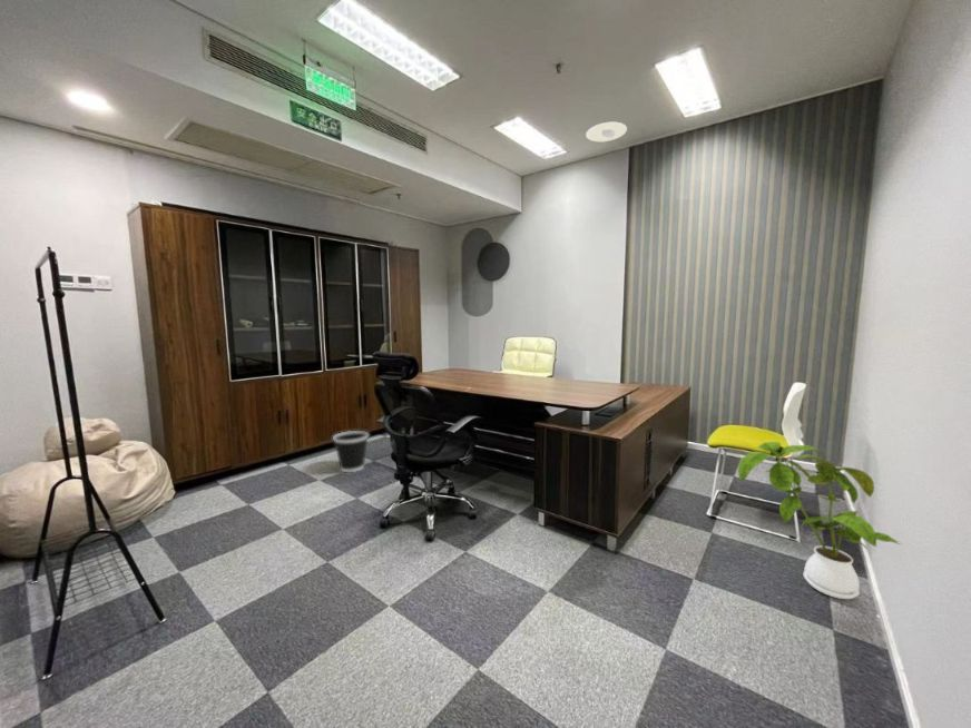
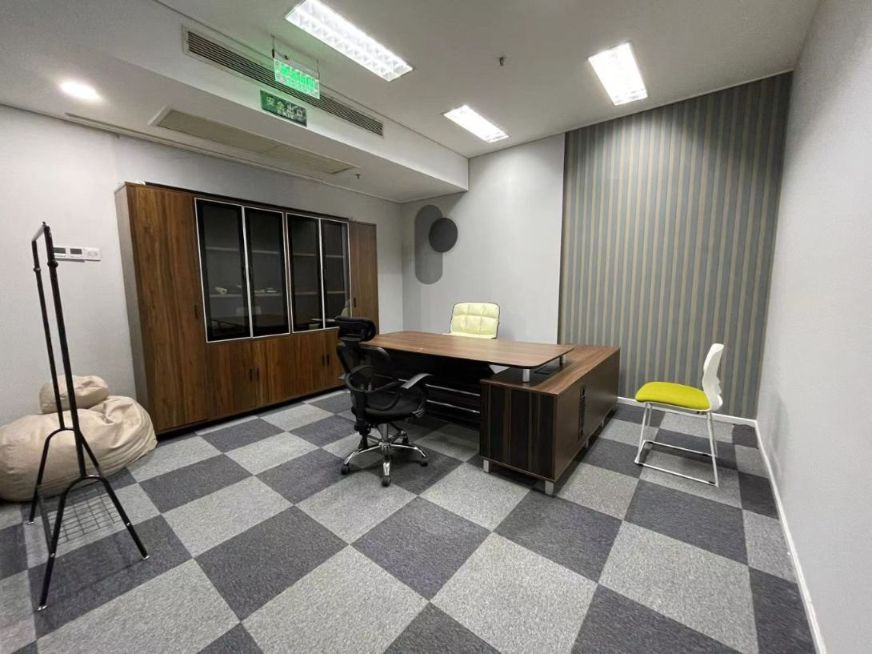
- wastebasket (351, 451)
- recessed light (606, 130)
- house plant (806, 515)
